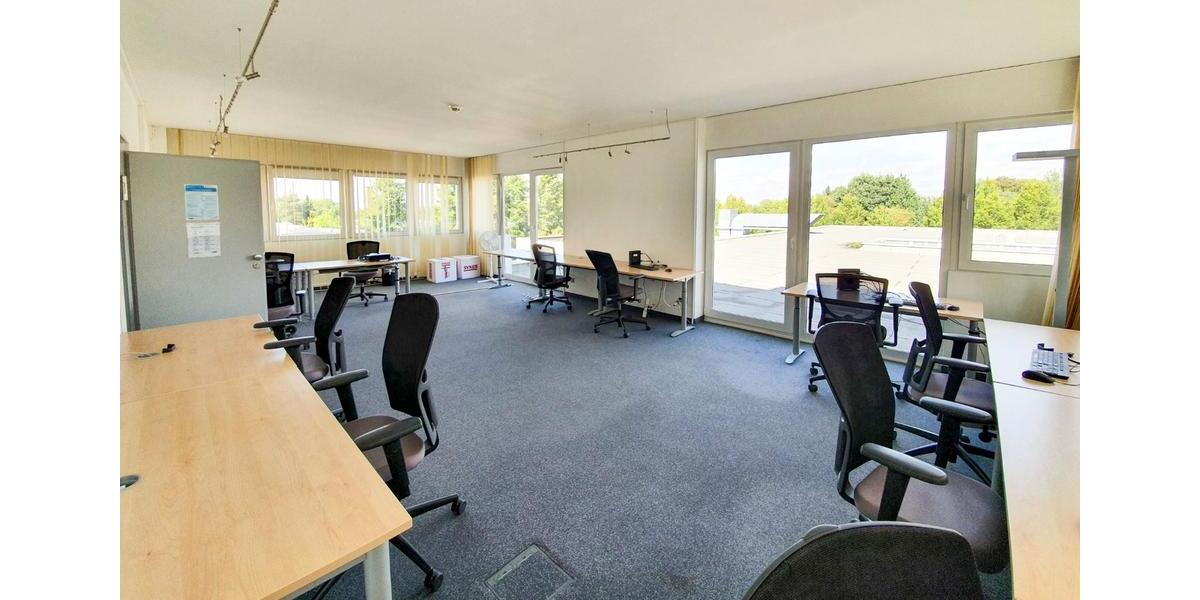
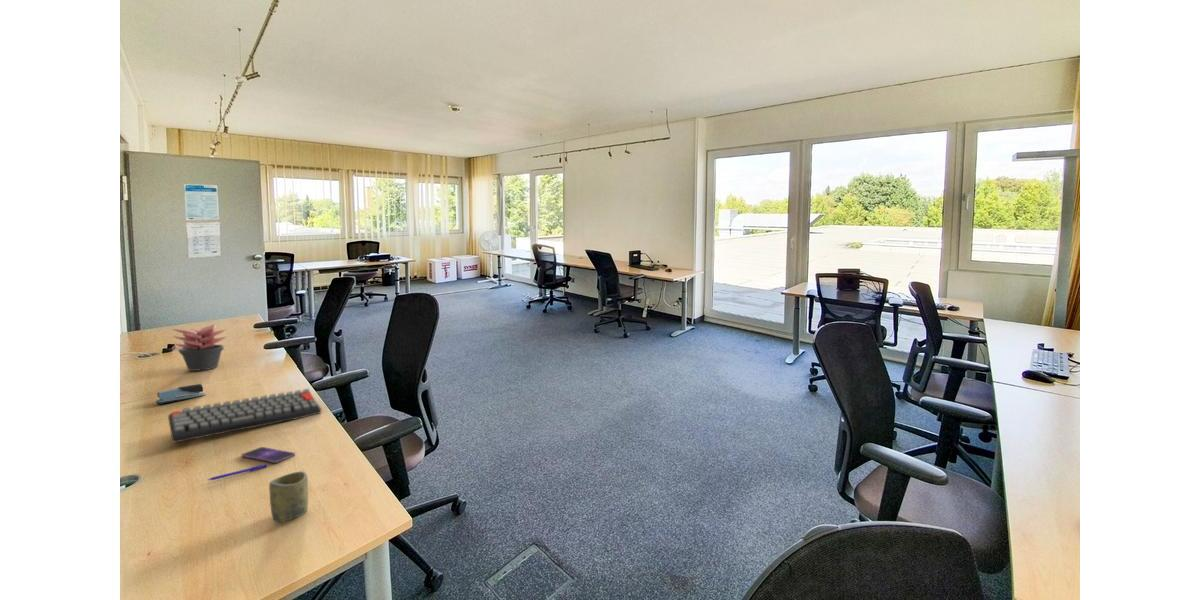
+ pen (237, 472)
+ stapler (181, 393)
+ succulent plant (202, 347)
+ cup (289, 496)
+ smartphone (268, 454)
+ keyboard (248, 412)
